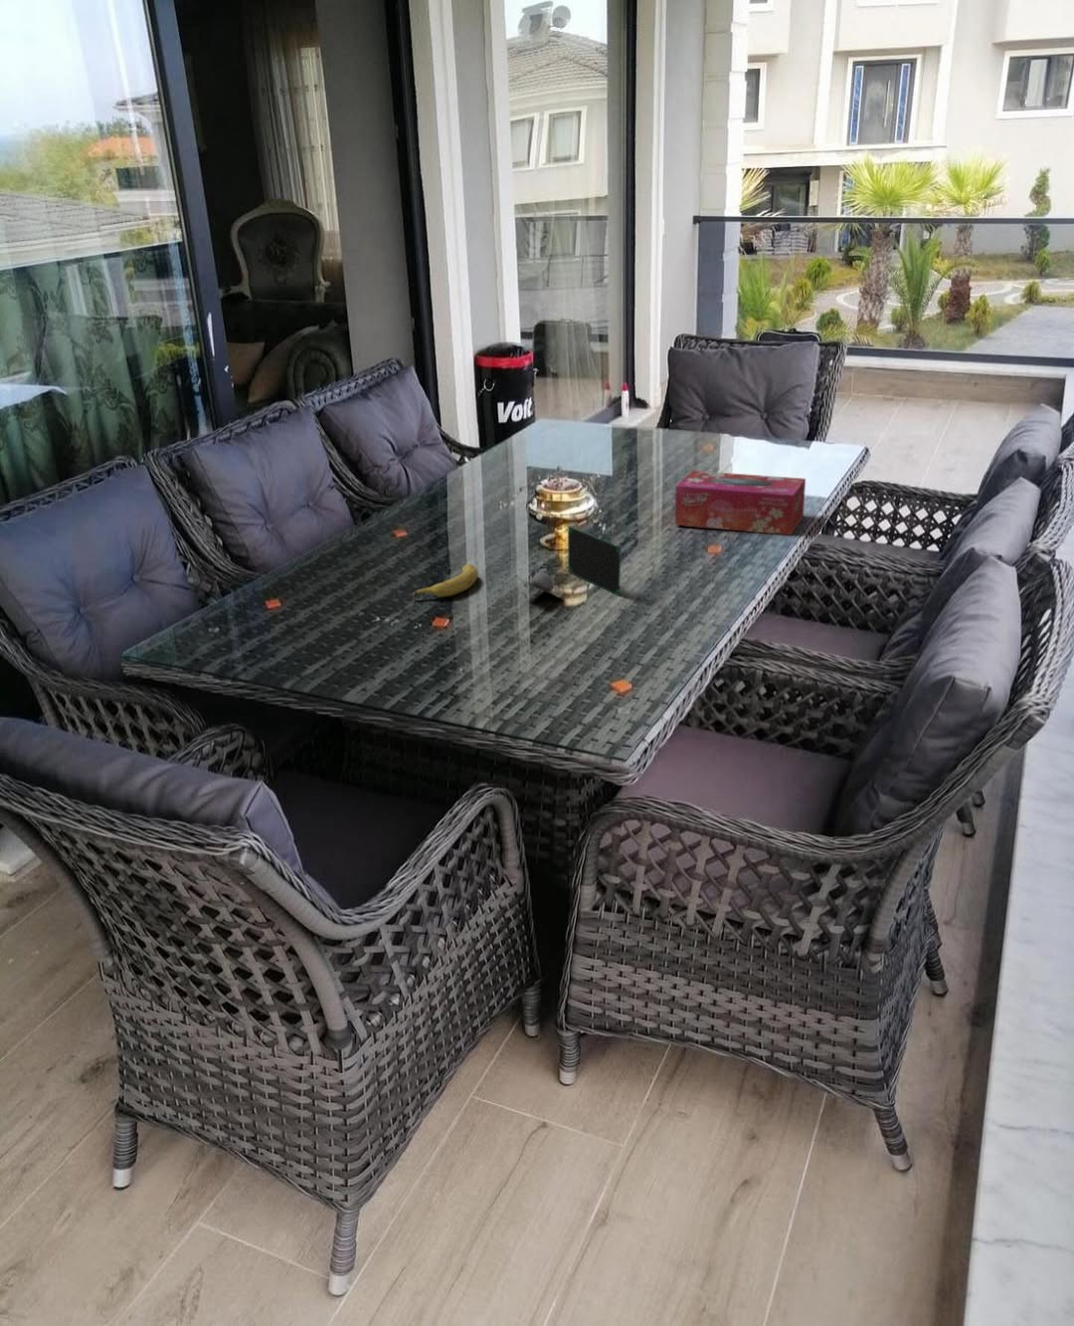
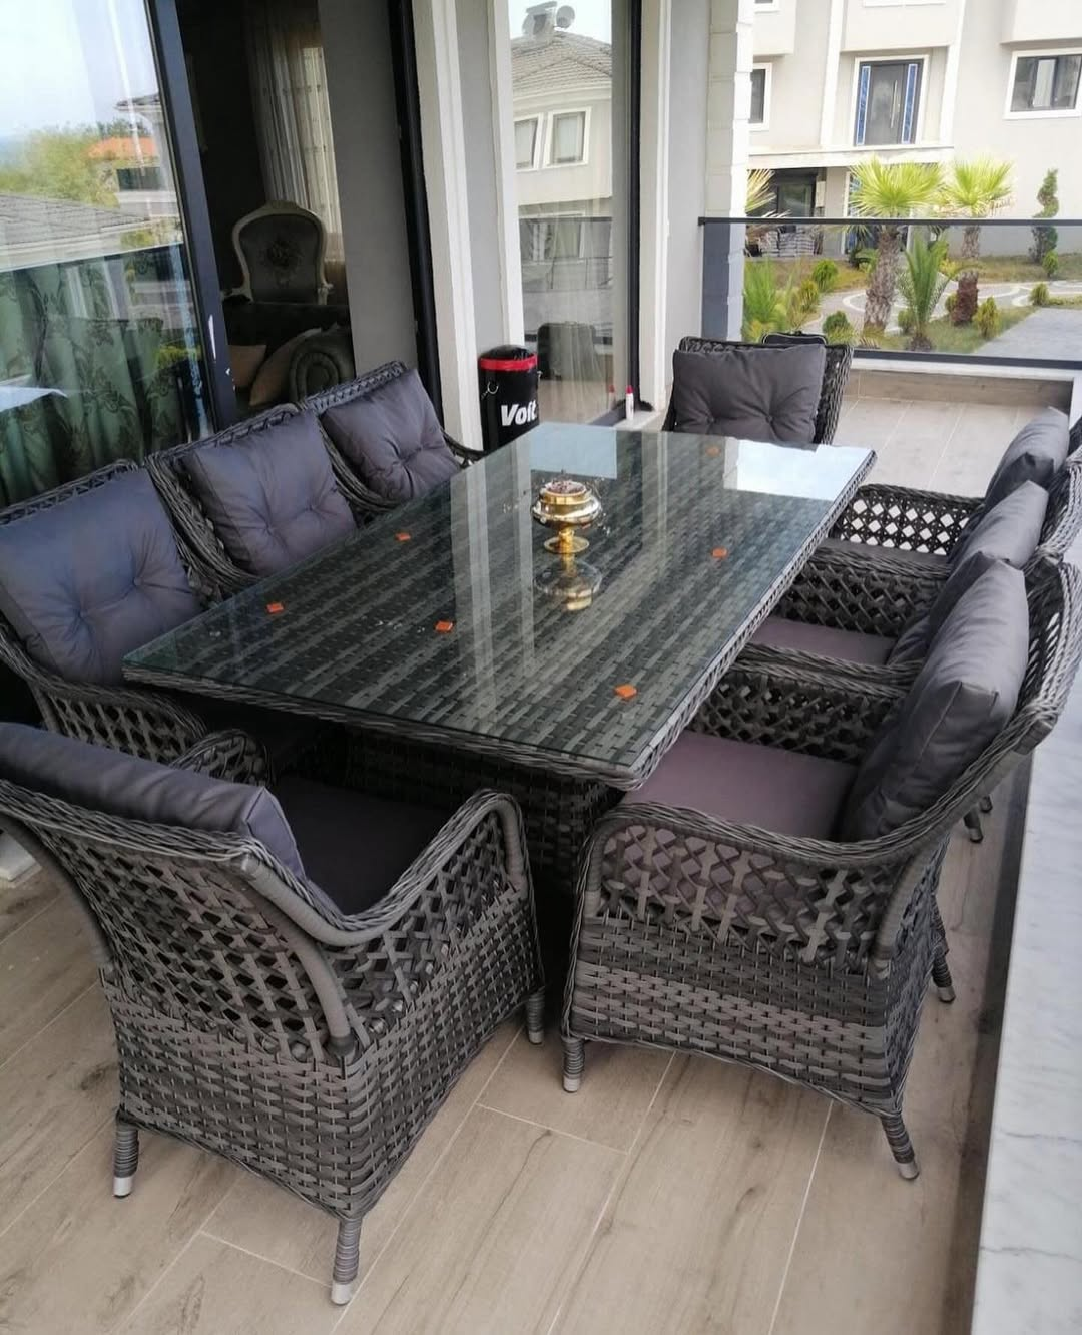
- tissue box (740, 501)
- display stand (568, 568)
- fruit (450, 580)
